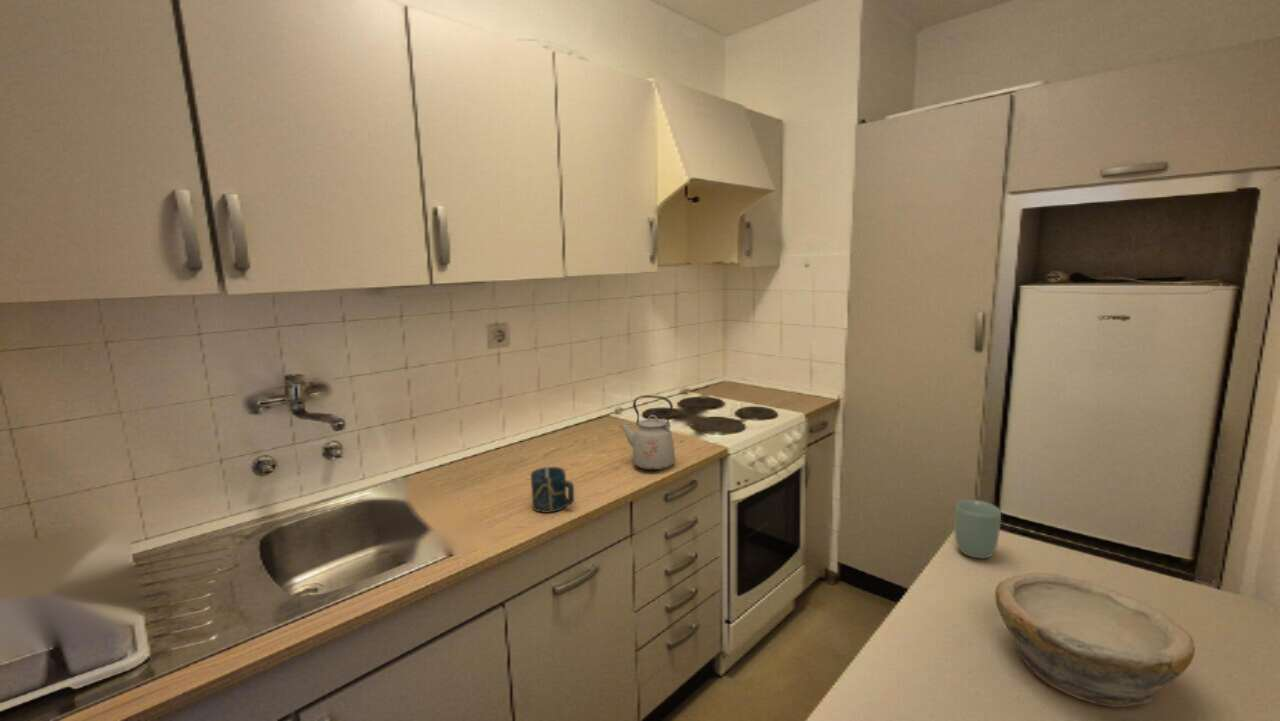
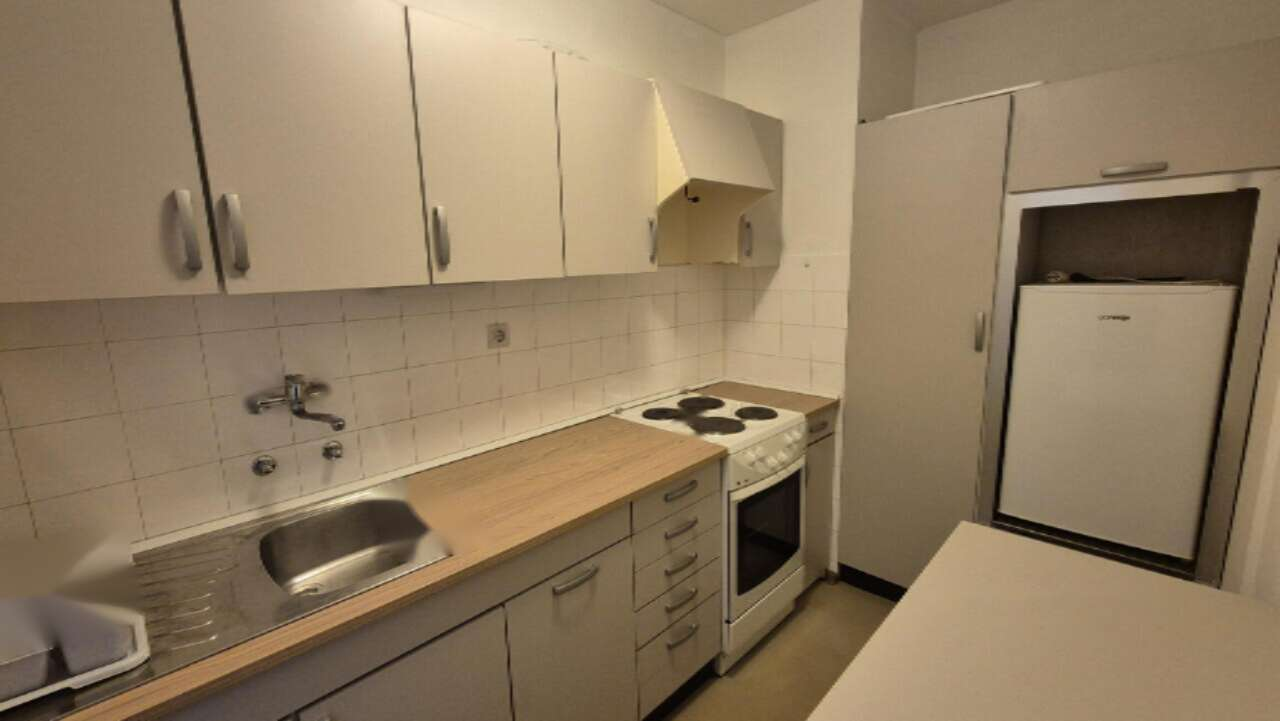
- bowl (1083, 639)
- cup (976, 530)
- kettle (645, 430)
- cup (553, 490)
